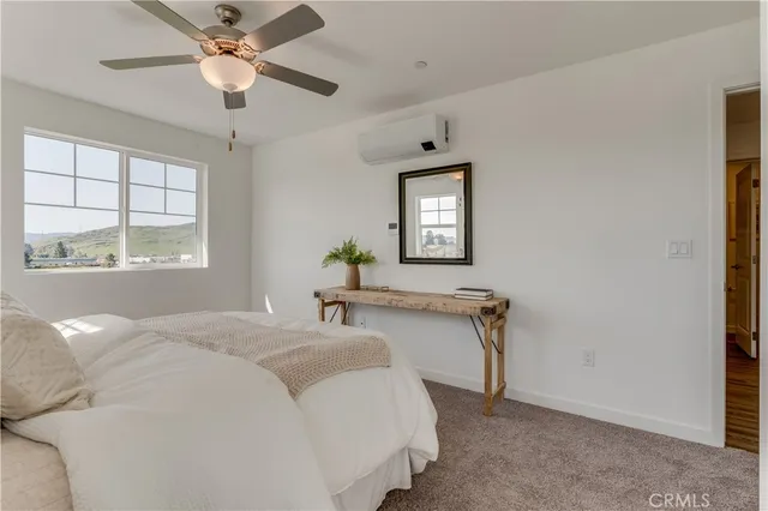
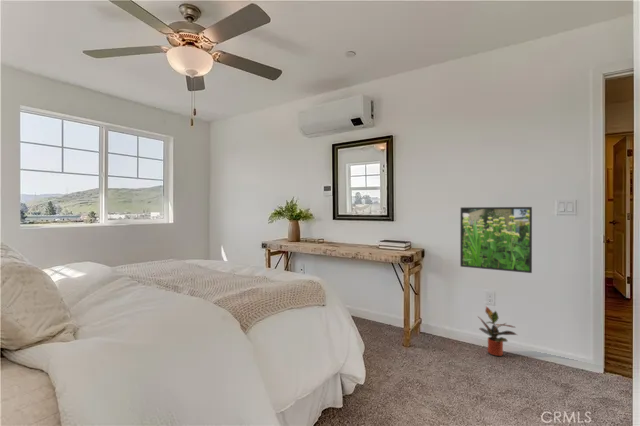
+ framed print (494, 238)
+ potted plant (495, 333)
